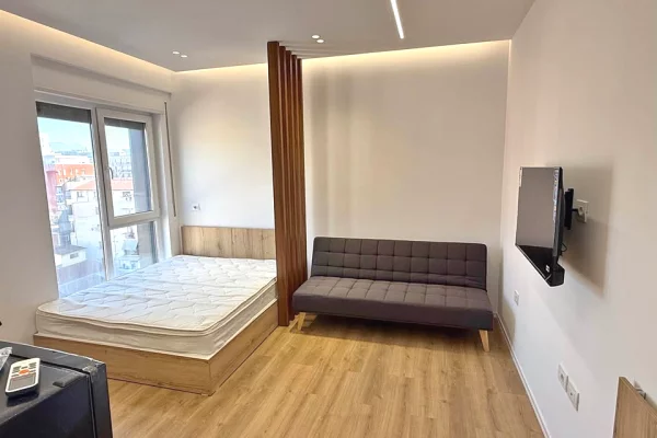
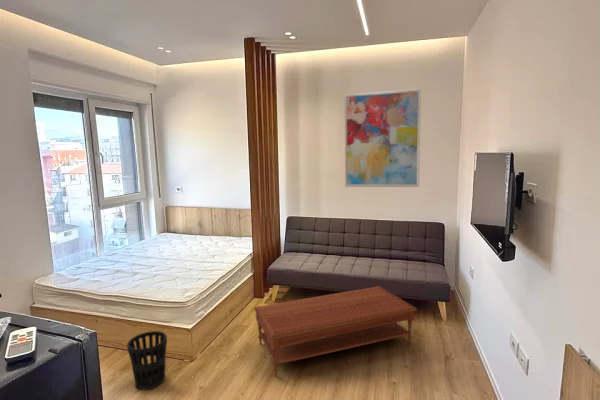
+ coffee table (334, 326)
+ wall art (381, 140)
+ wastebasket (147, 360)
